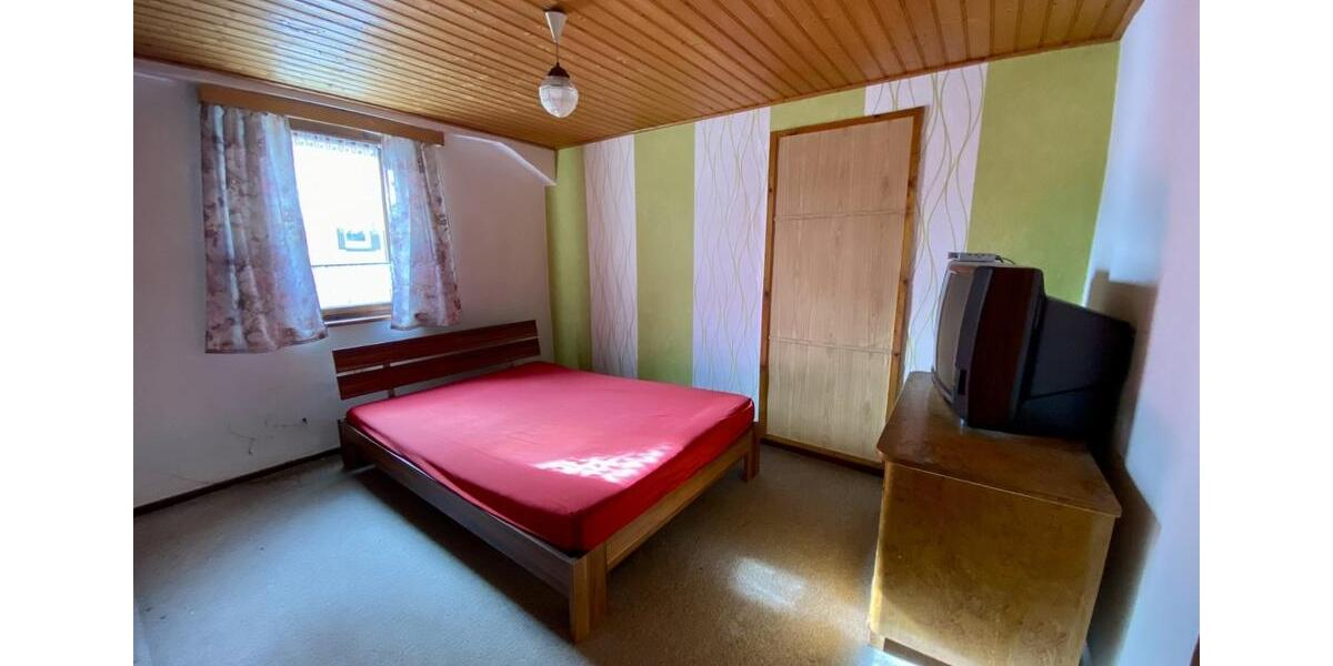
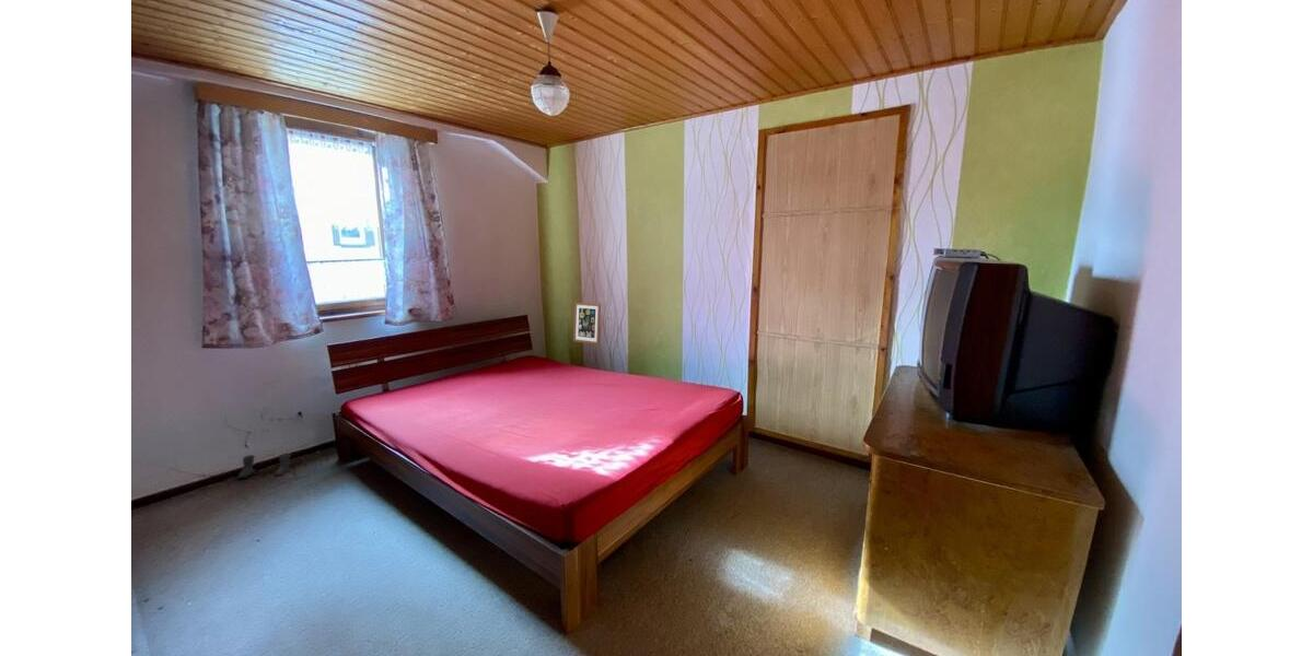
+ wall art (586, 323)
+ boots (253, 462)
